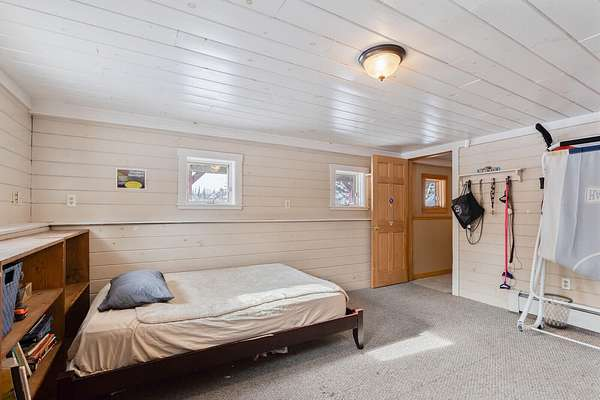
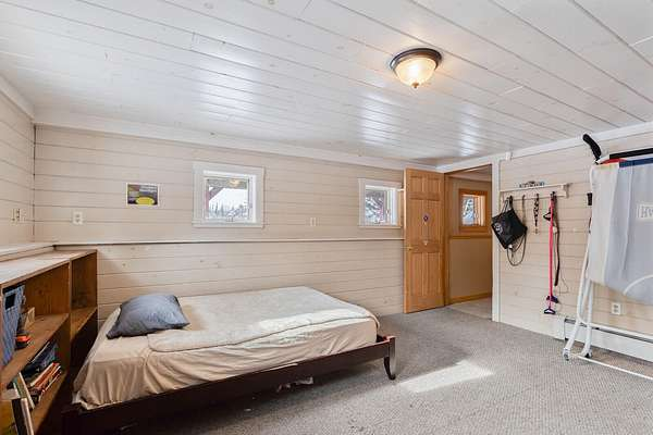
- wastebasket (554, 311)
